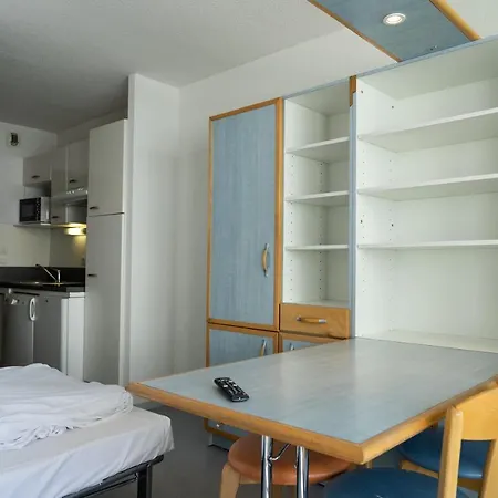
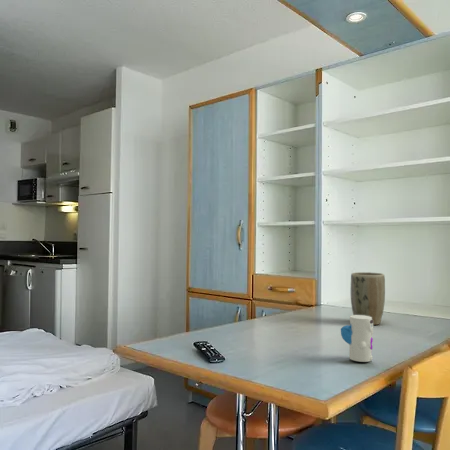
+ plant pot (367, 298)
+ toy (356, 337)
